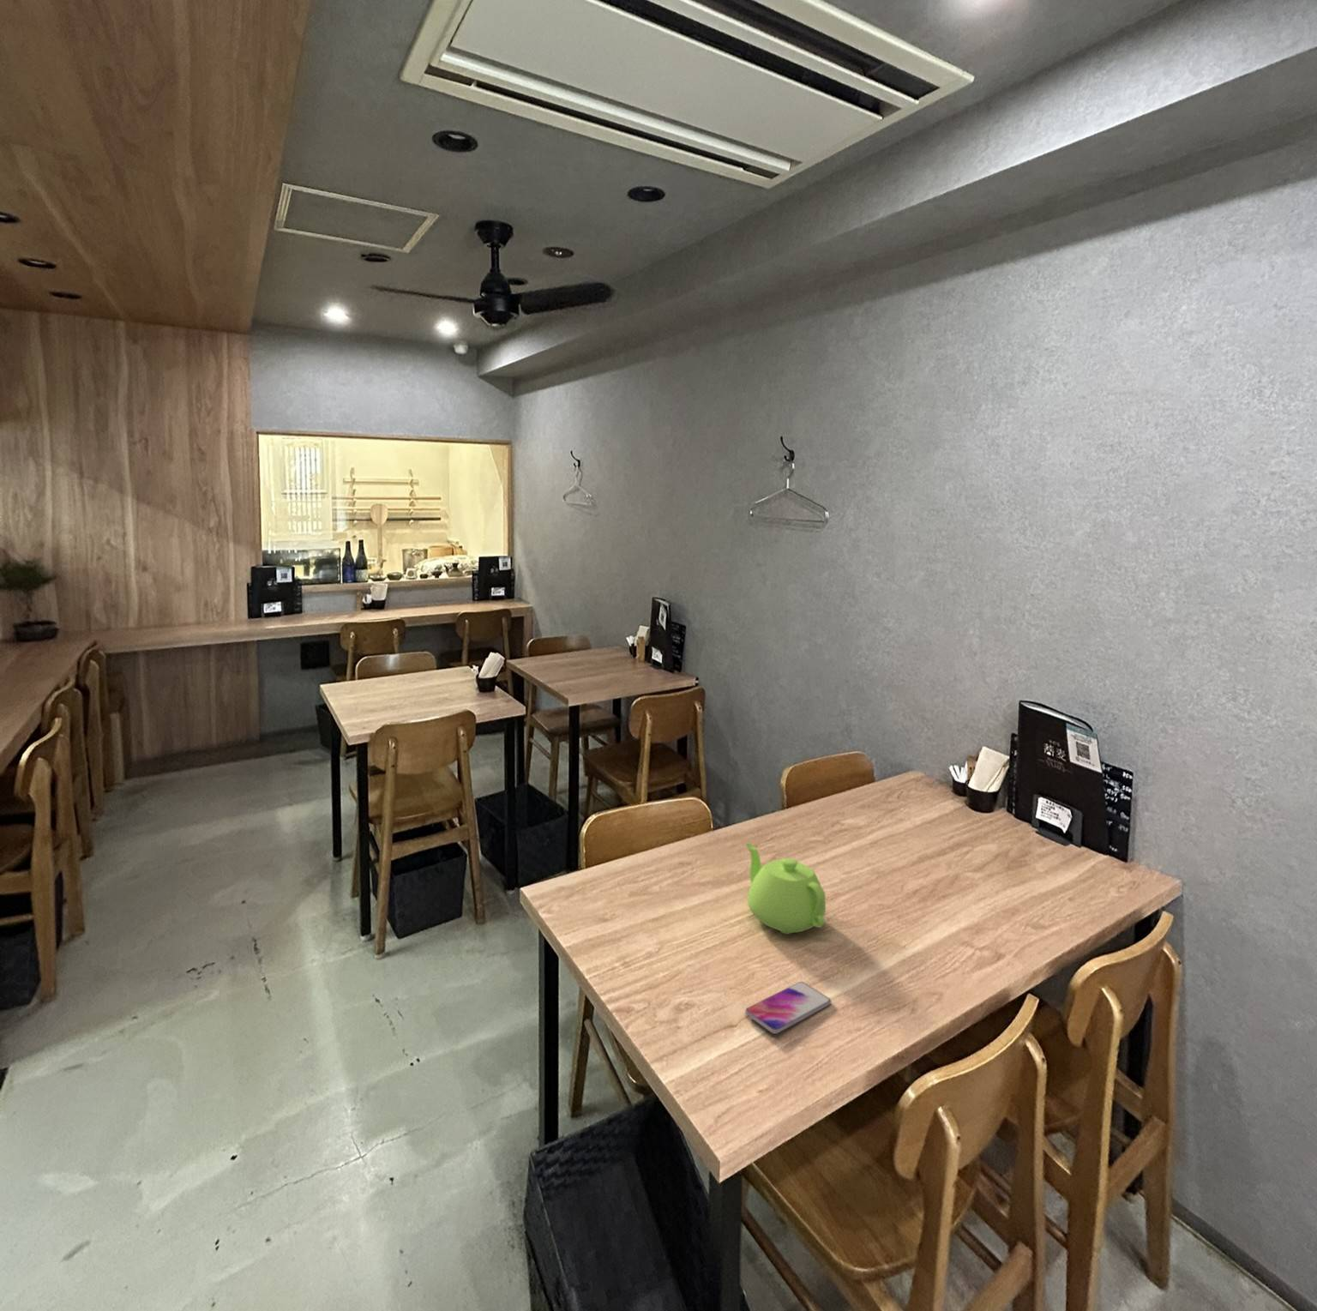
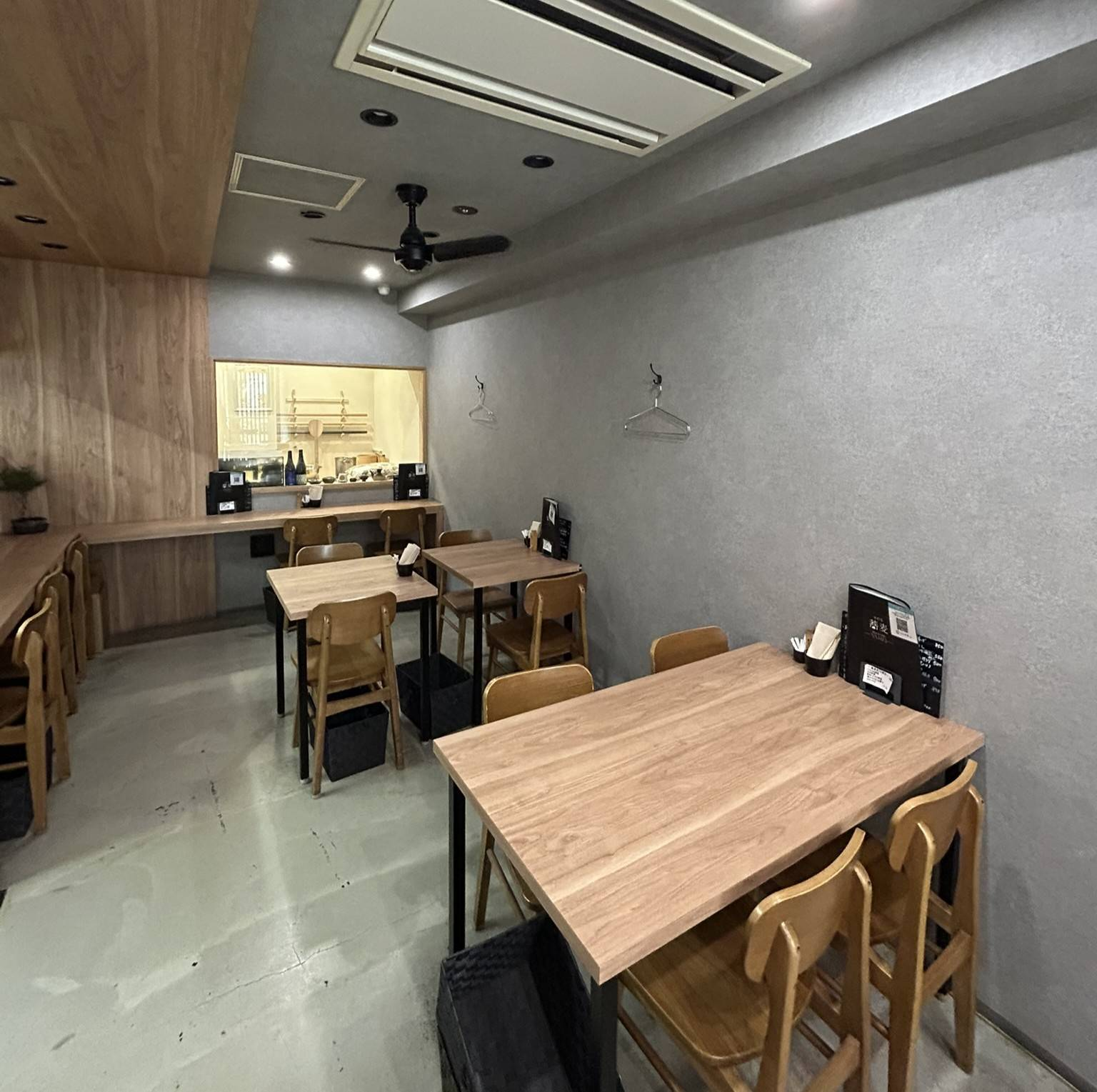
- smartphone (788, 1006)
- teapot (783, 887)
